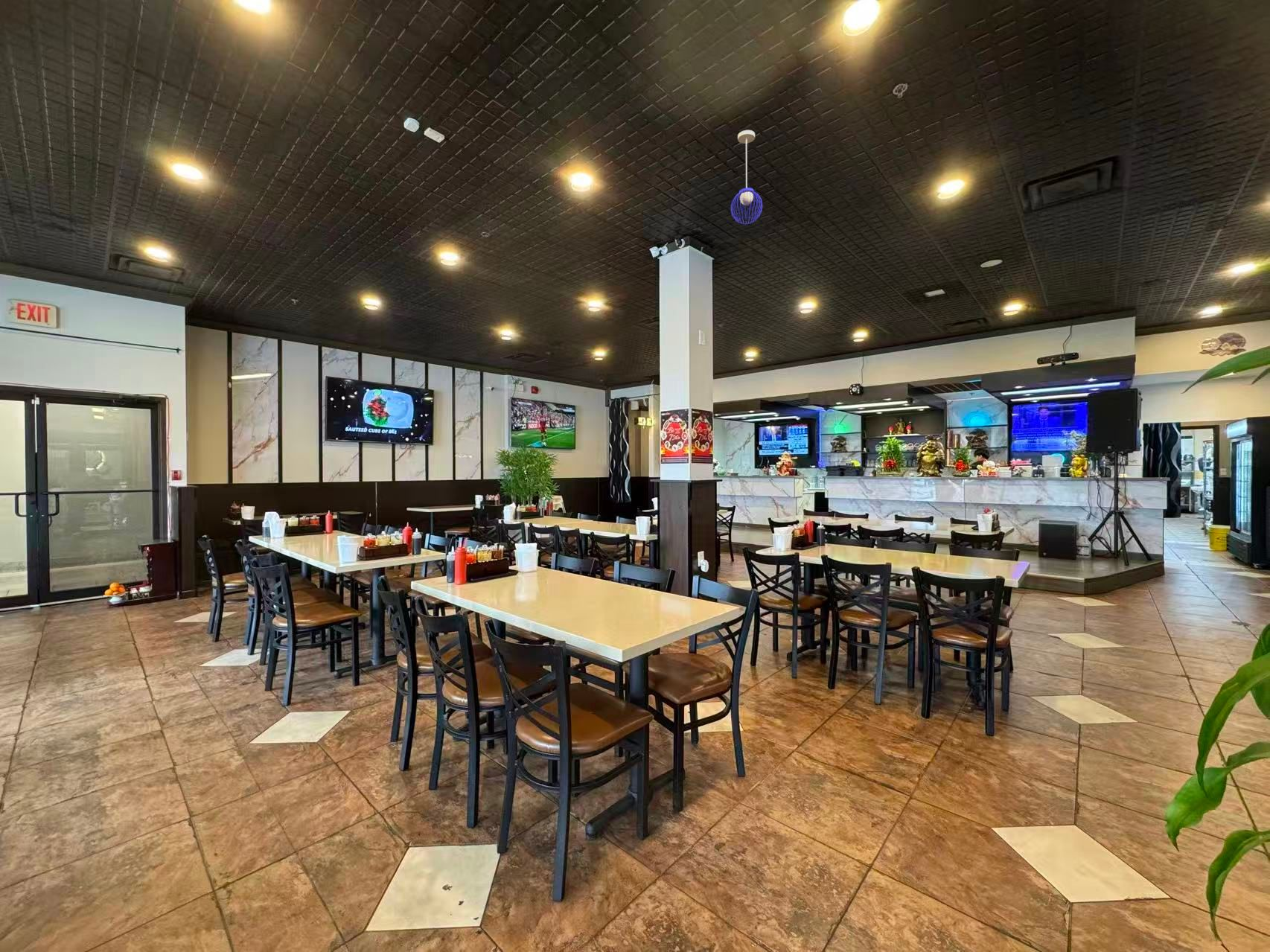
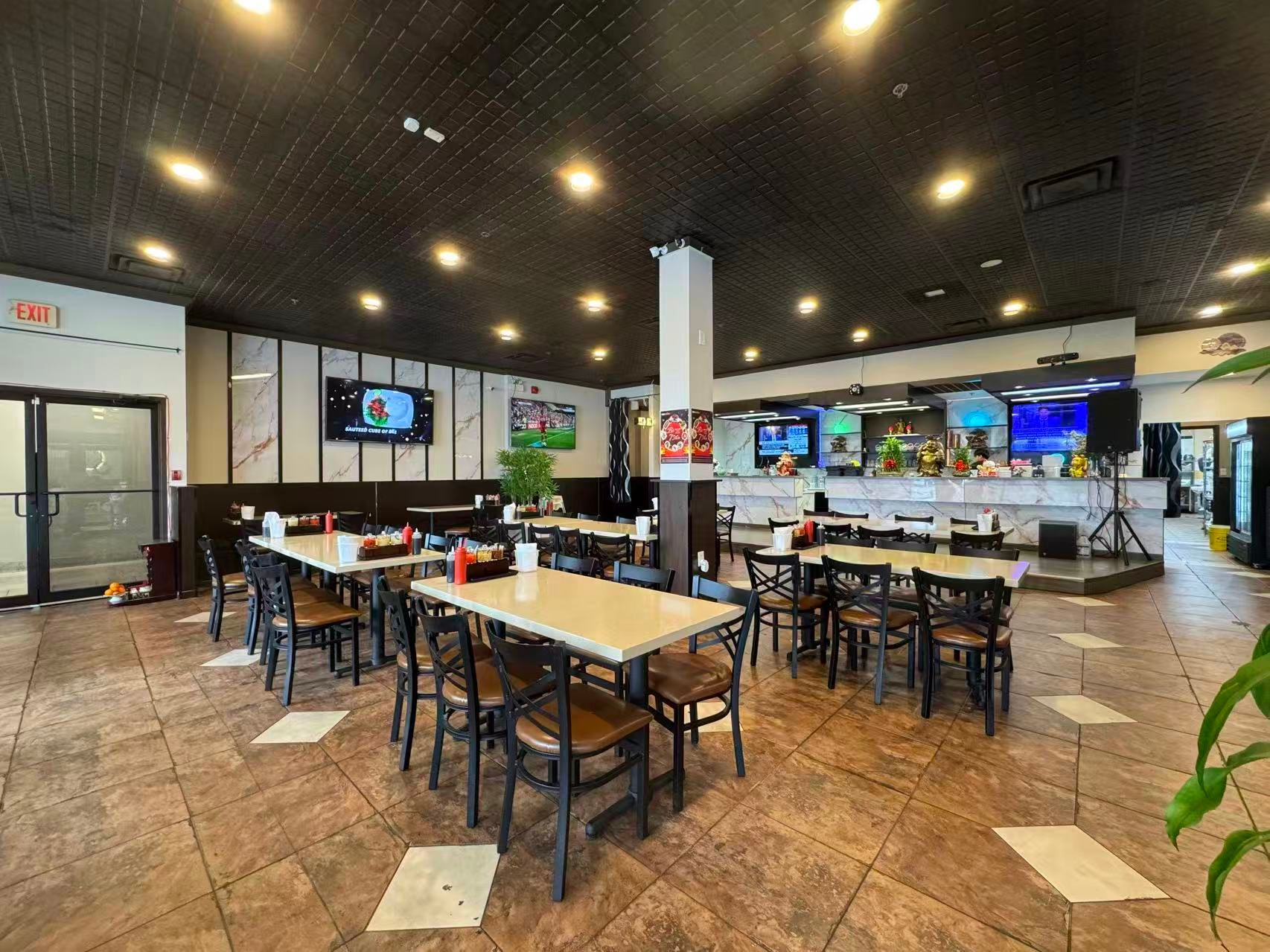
- pendant light (746, 178)
